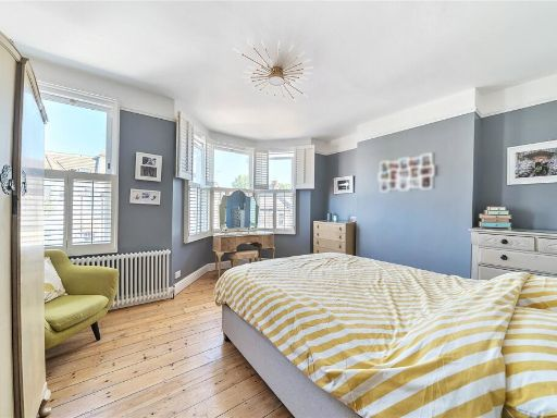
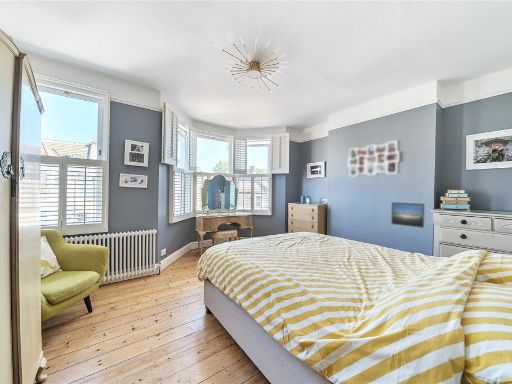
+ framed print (407, 214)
